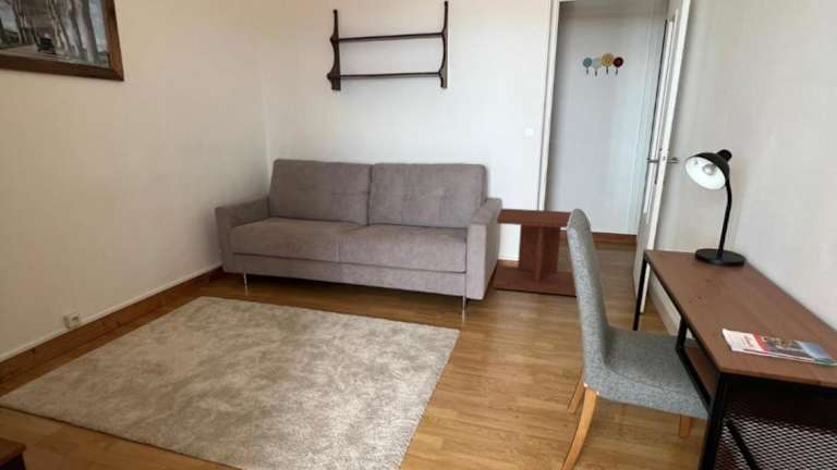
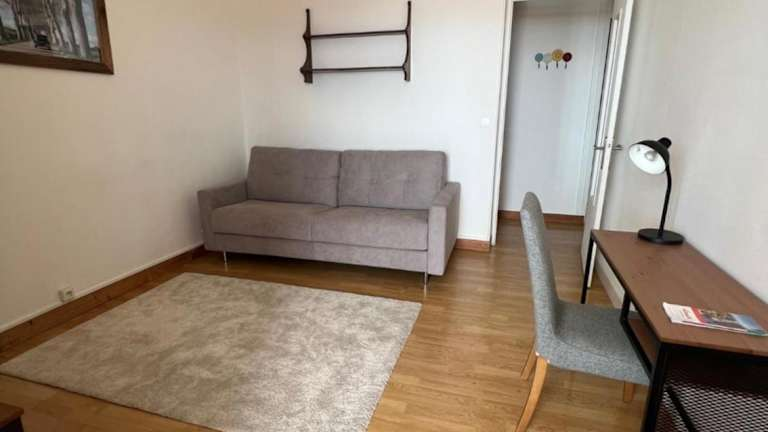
- side table (538, 250)
